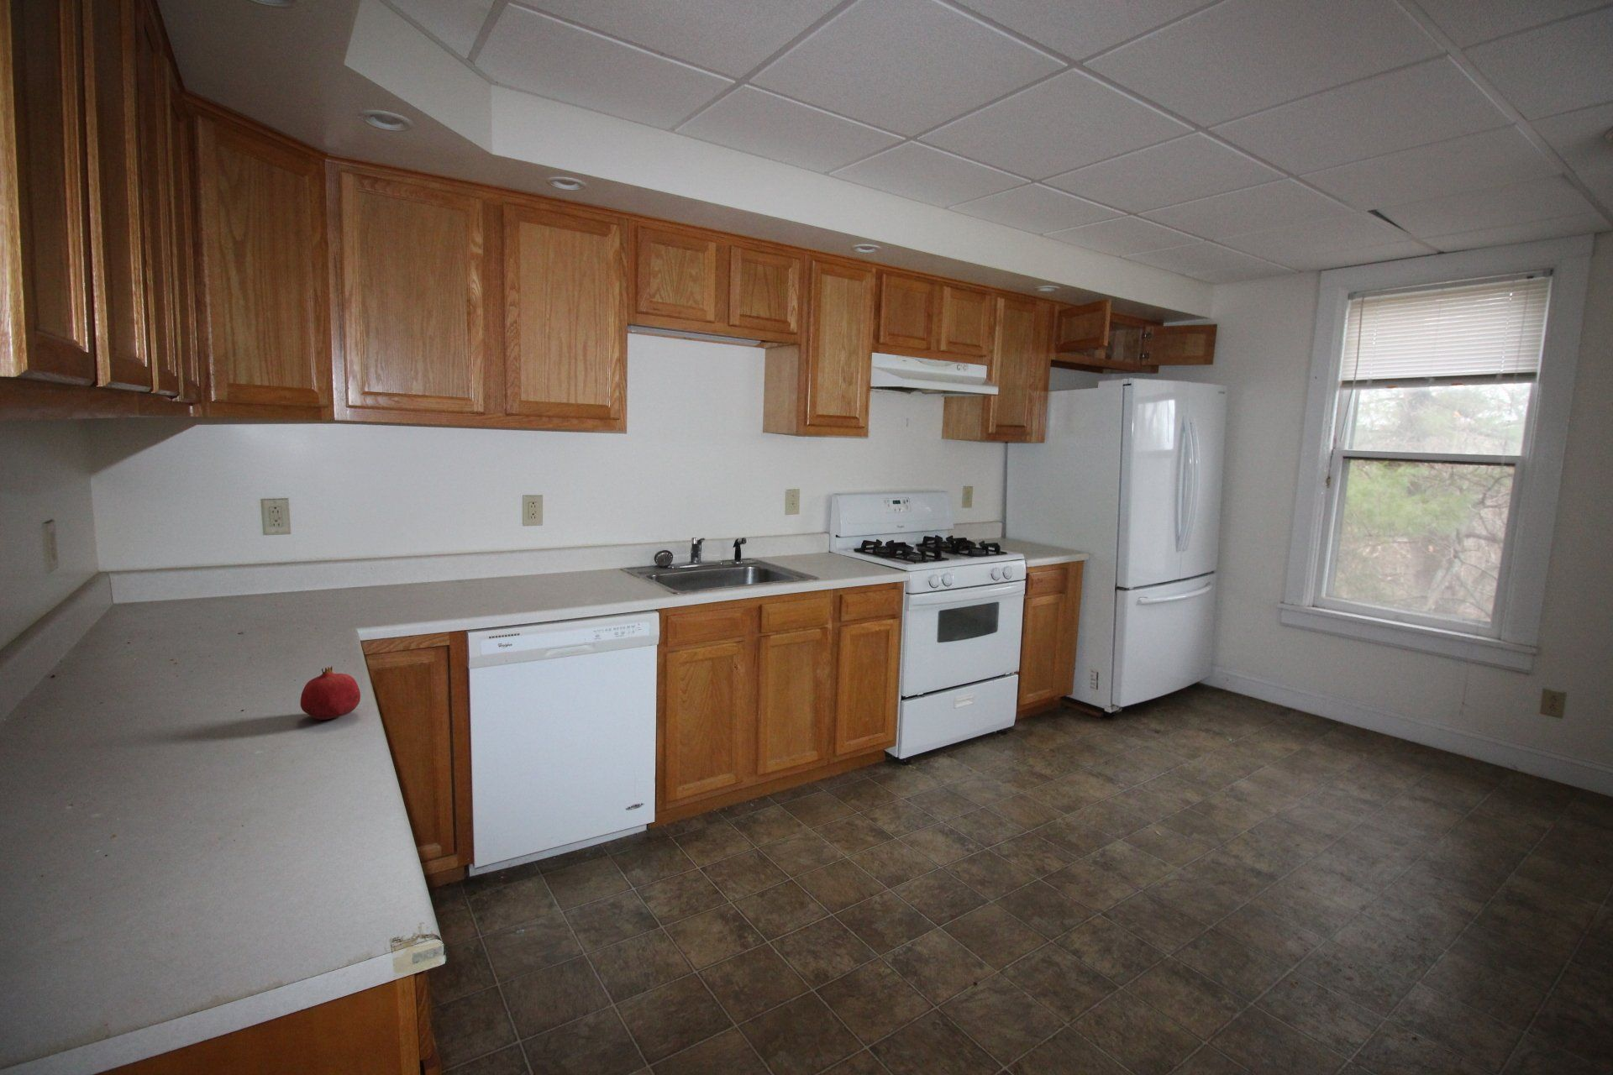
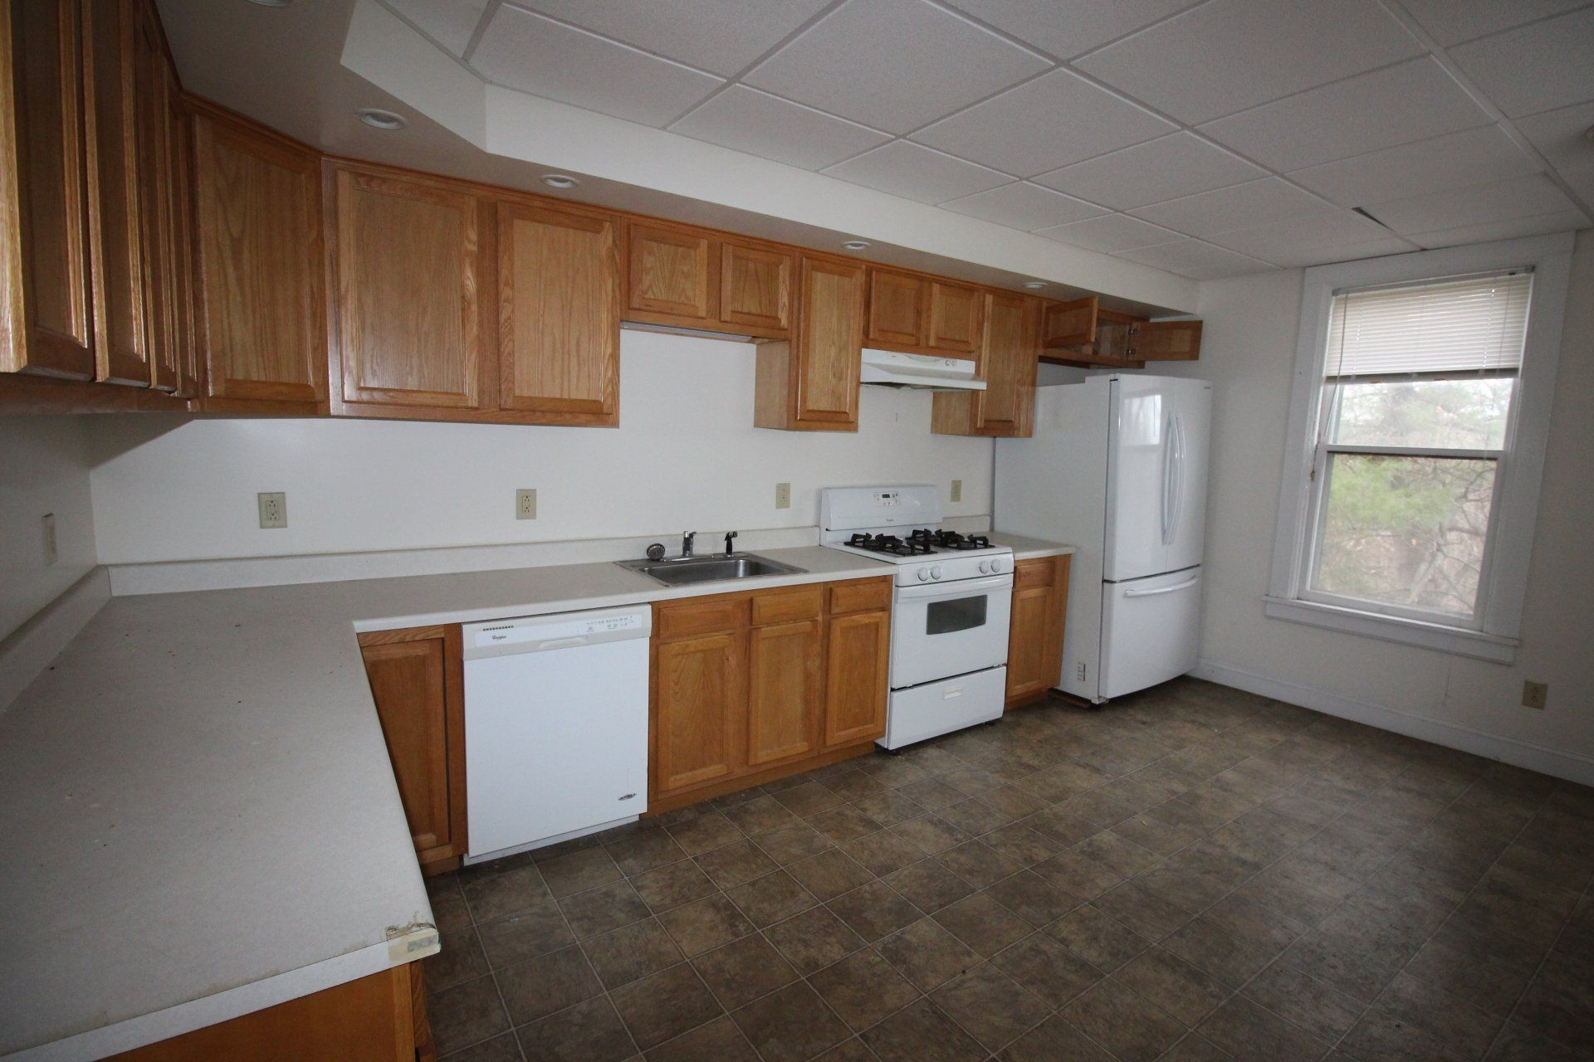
- fruit (330, 691)
